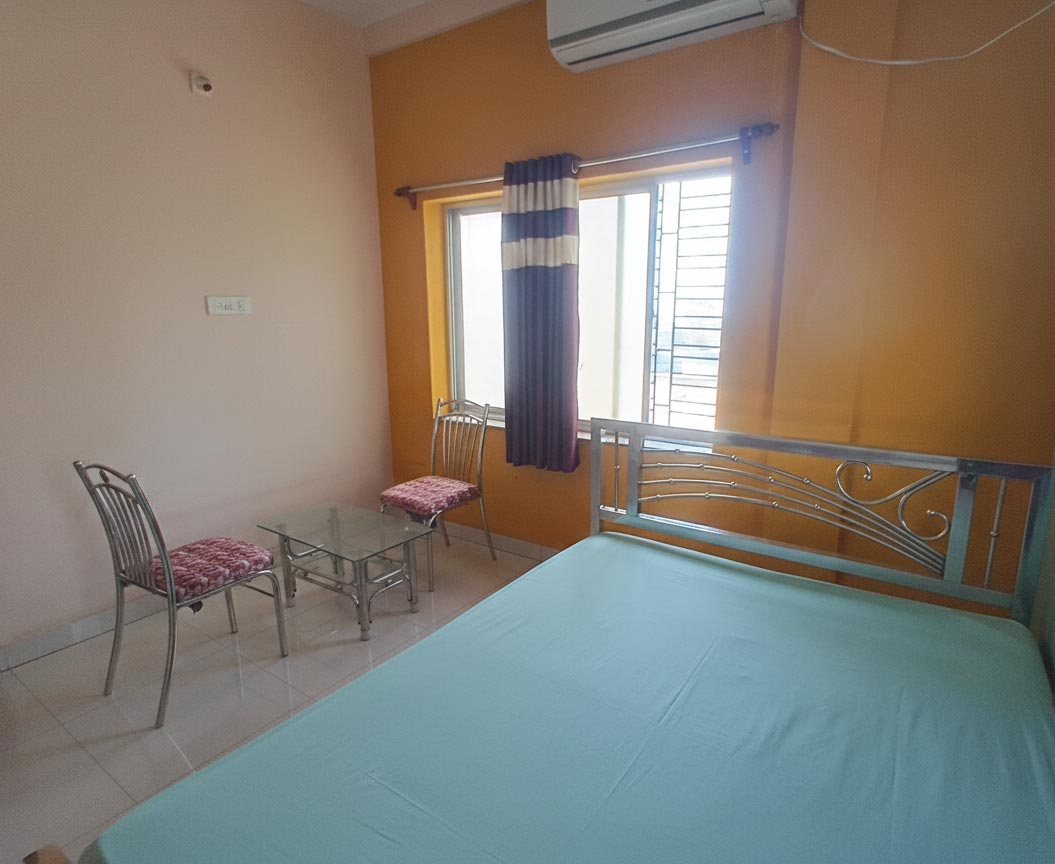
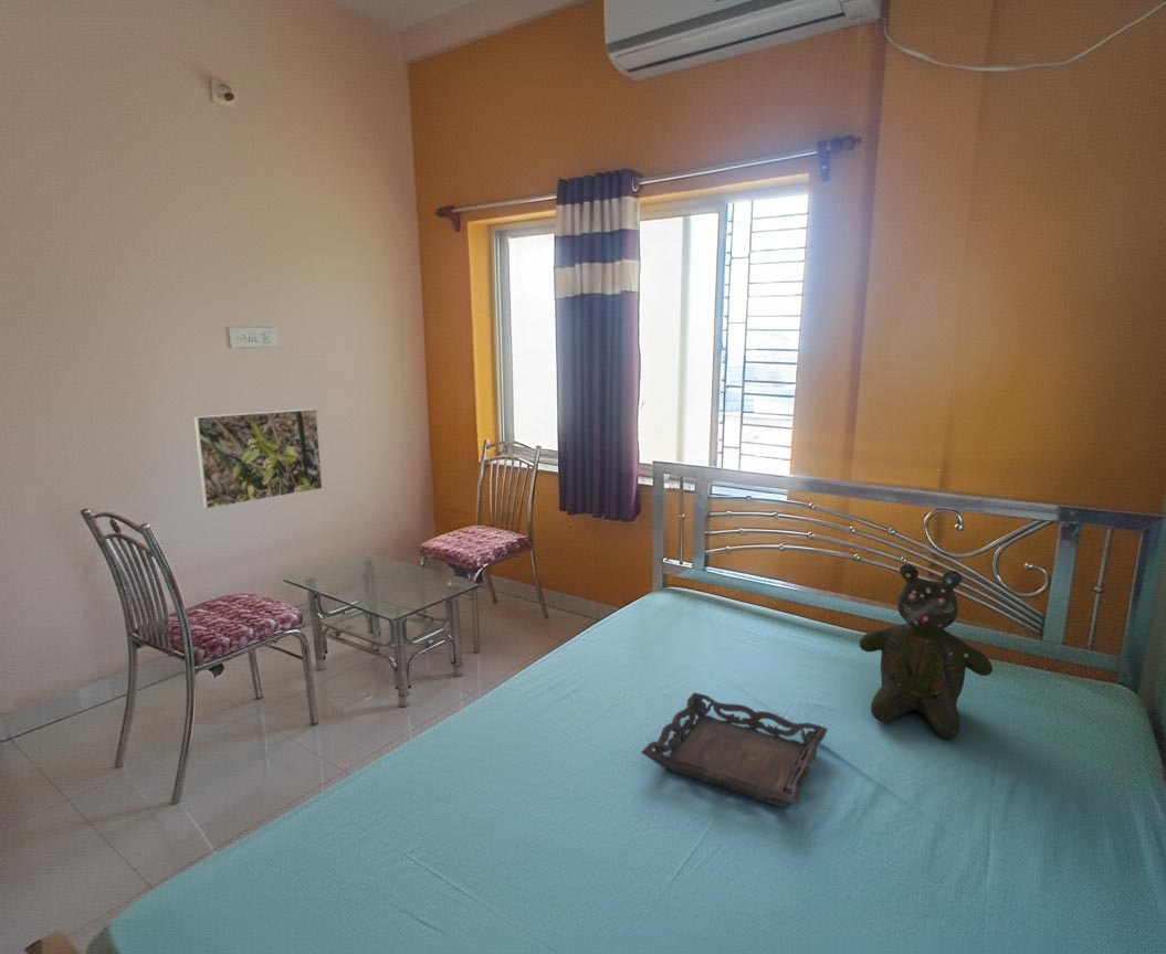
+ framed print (263, 455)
+ teddy bear (922, 644)
+ tray (736, 748)
